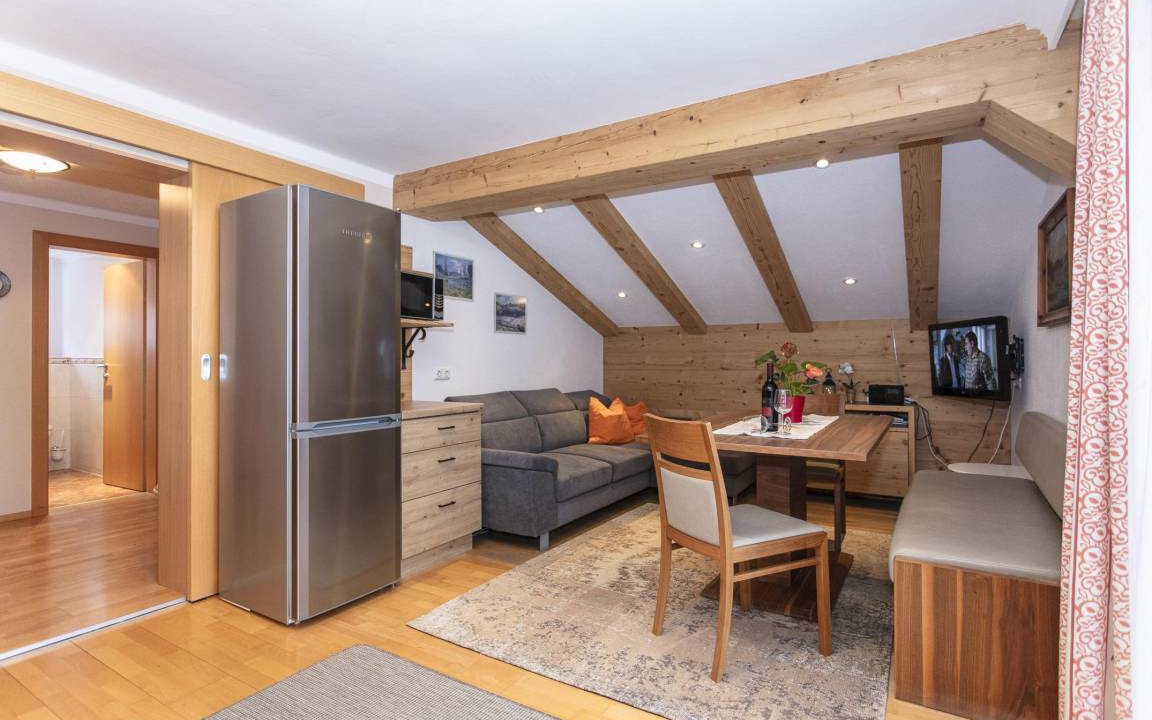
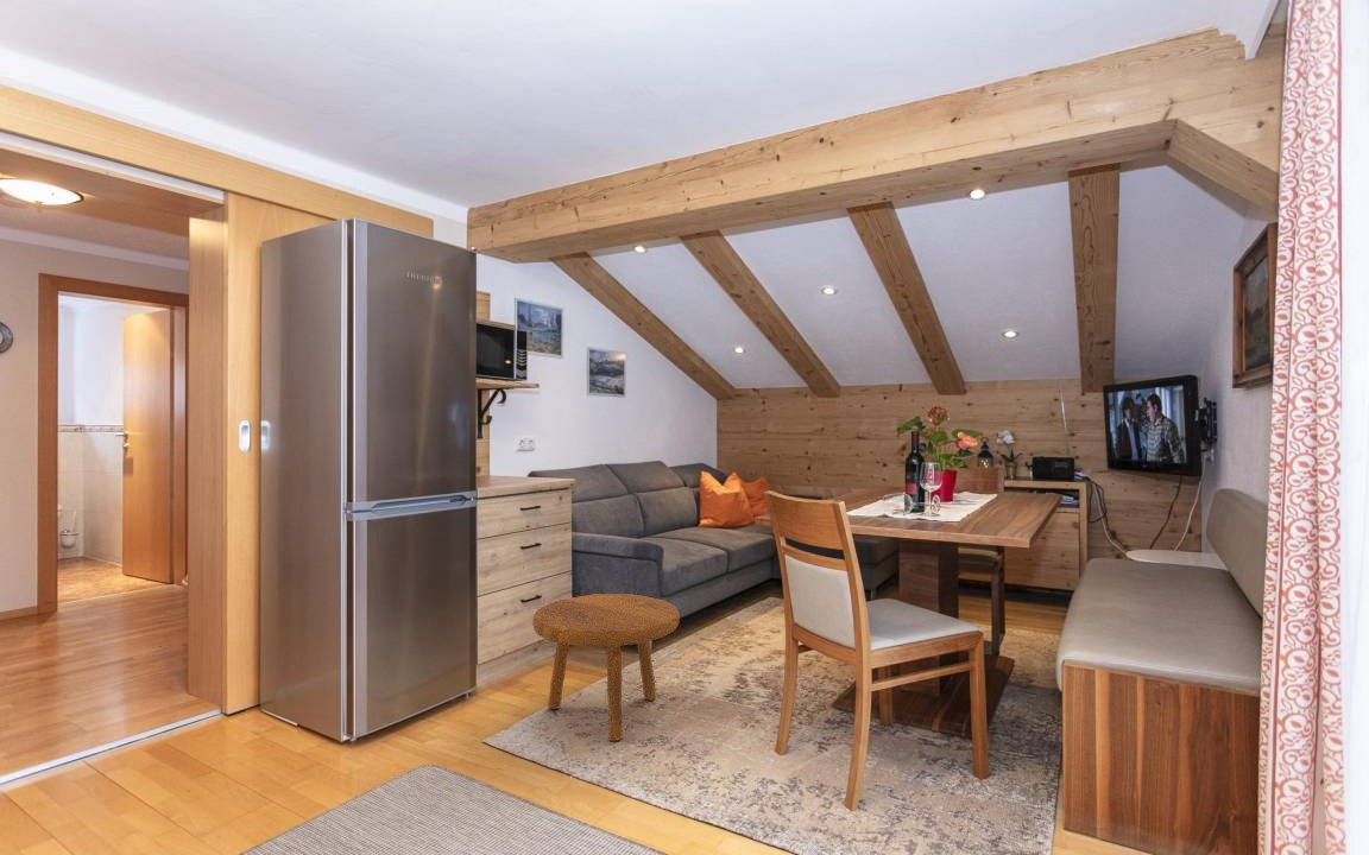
+ footstool (607, 661)
